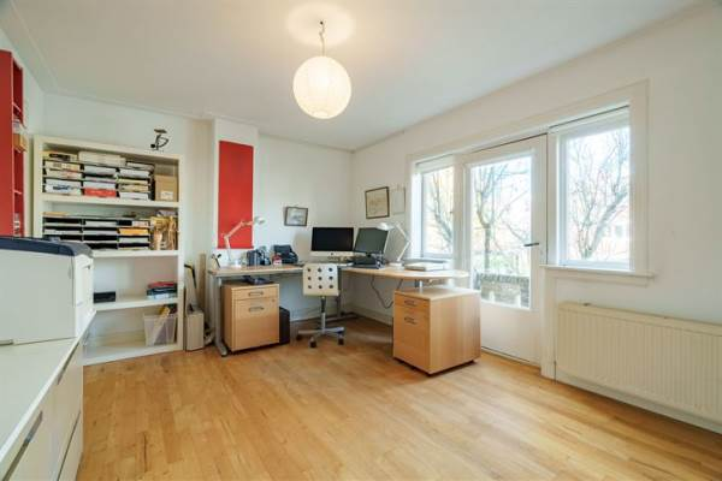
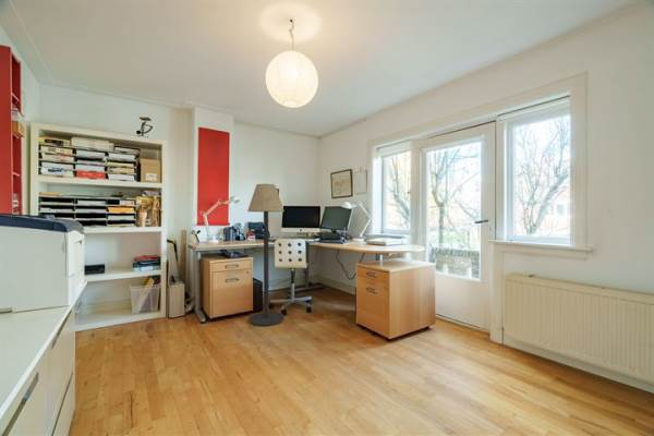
+ floor lamp (266, 252)
